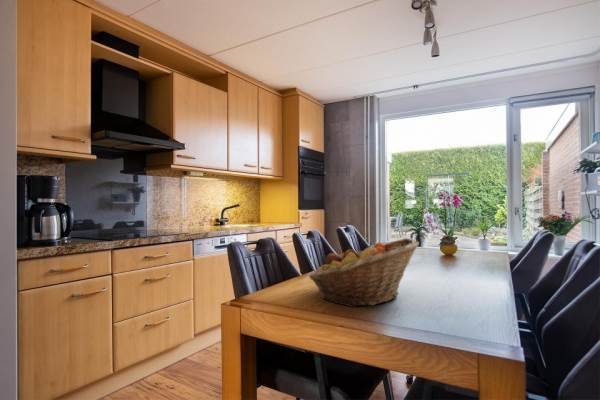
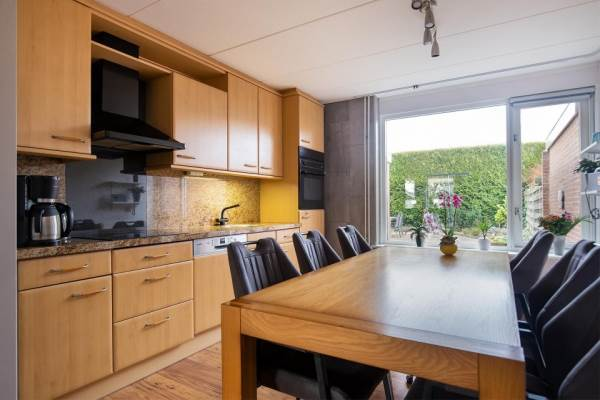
- fruit basket (364, 266)
